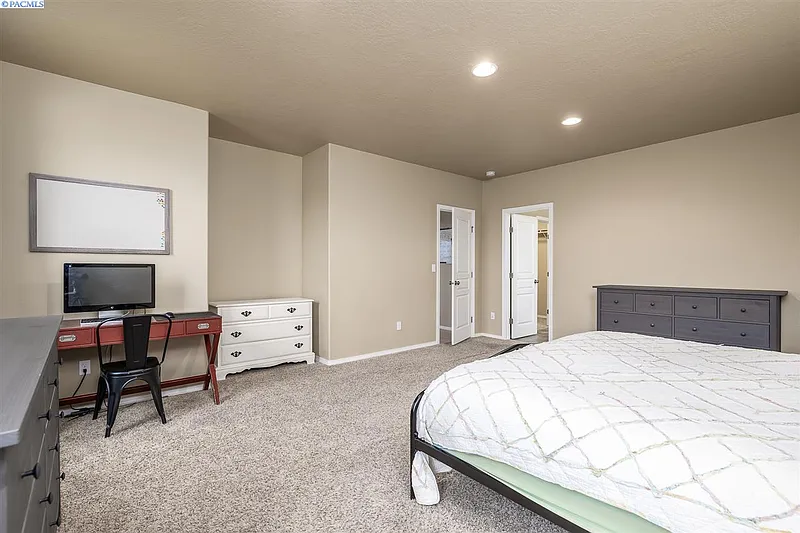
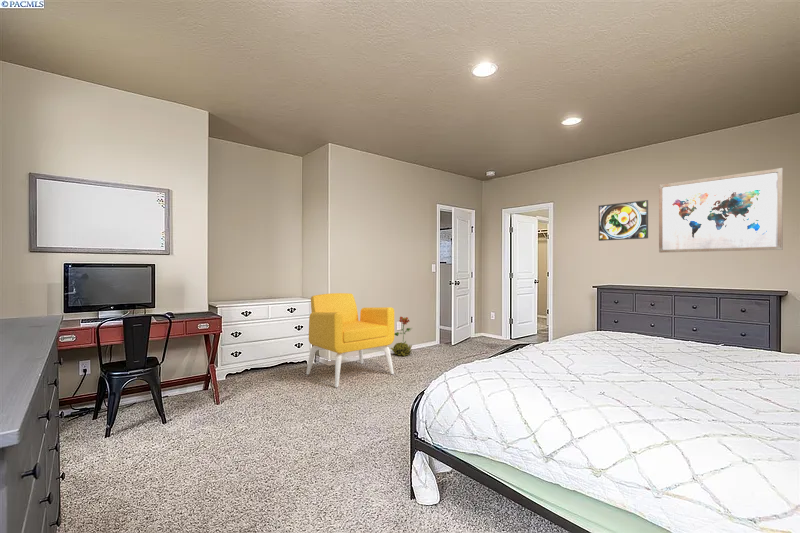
+ armchair (347, 334)
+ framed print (622, 221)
+ decorative plant (401, 333)
+ wall art (715, 214)
